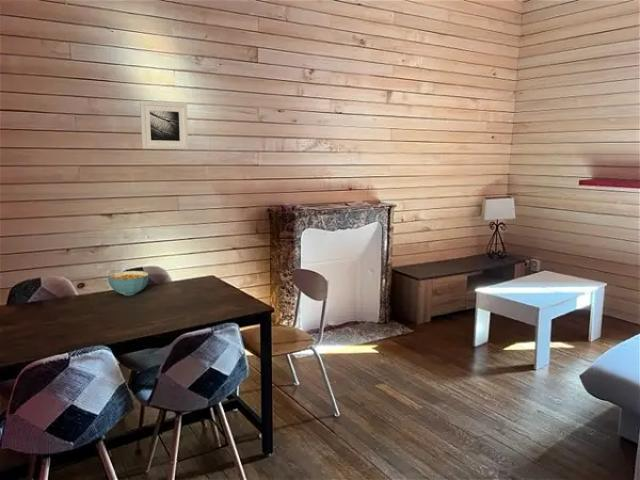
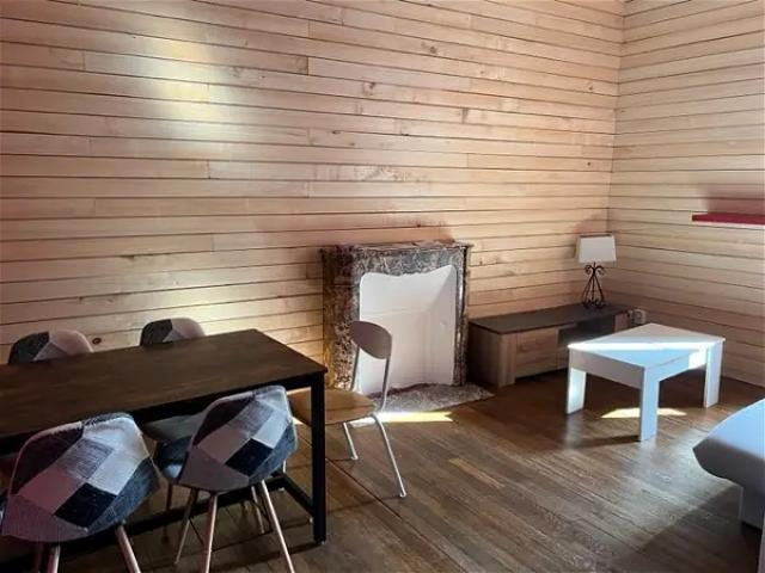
- cereal bowl (128, 284)
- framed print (164, 125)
